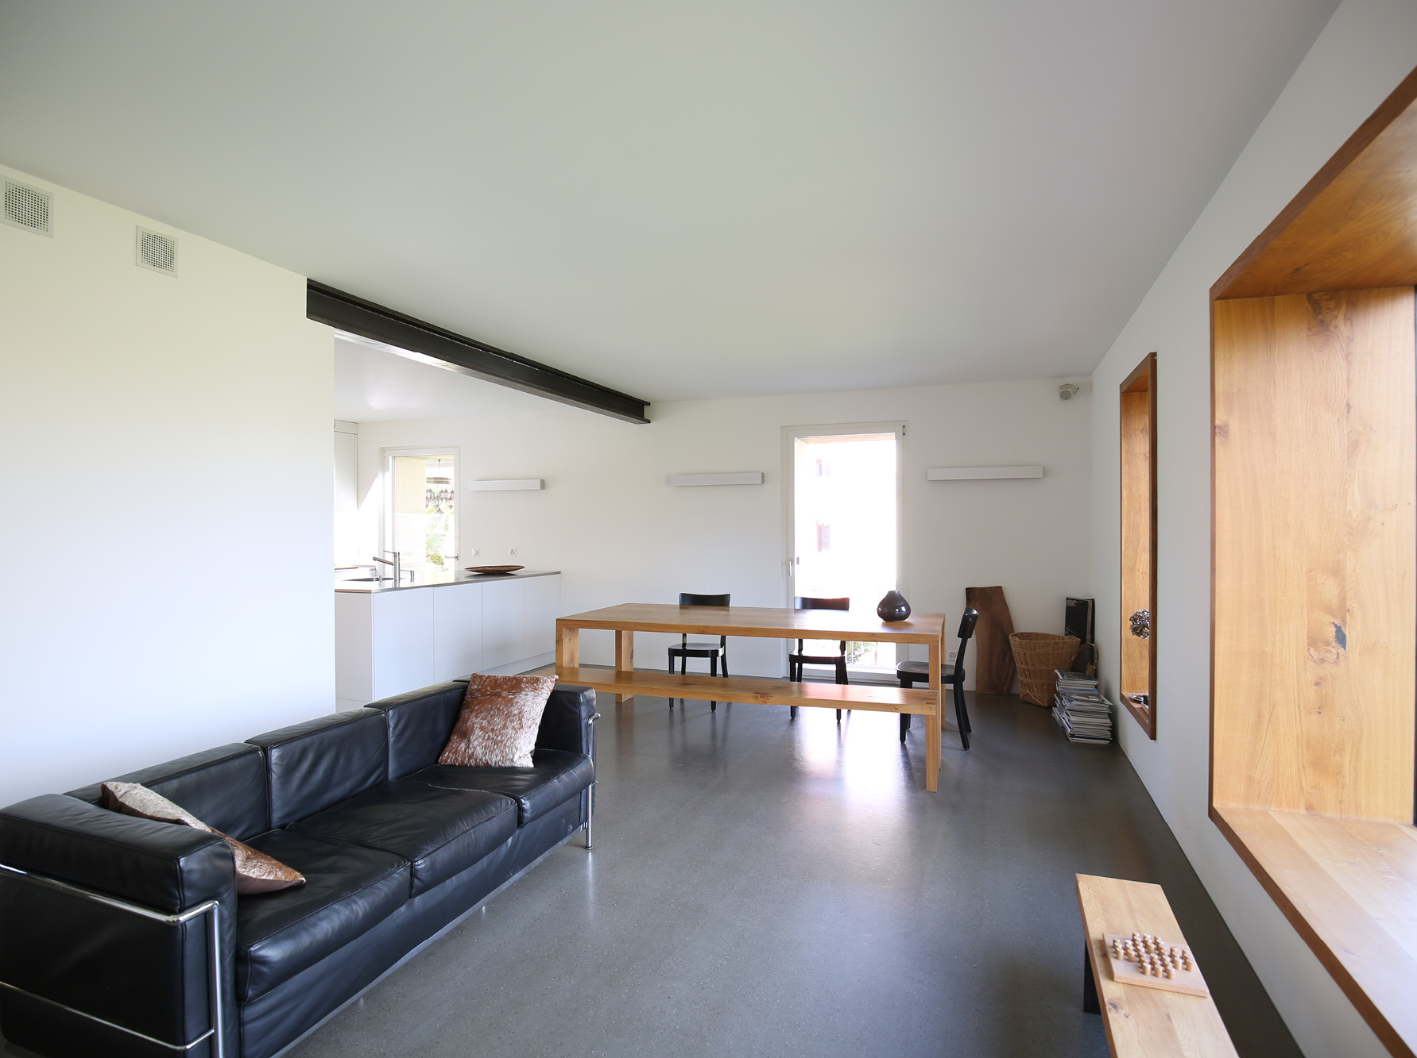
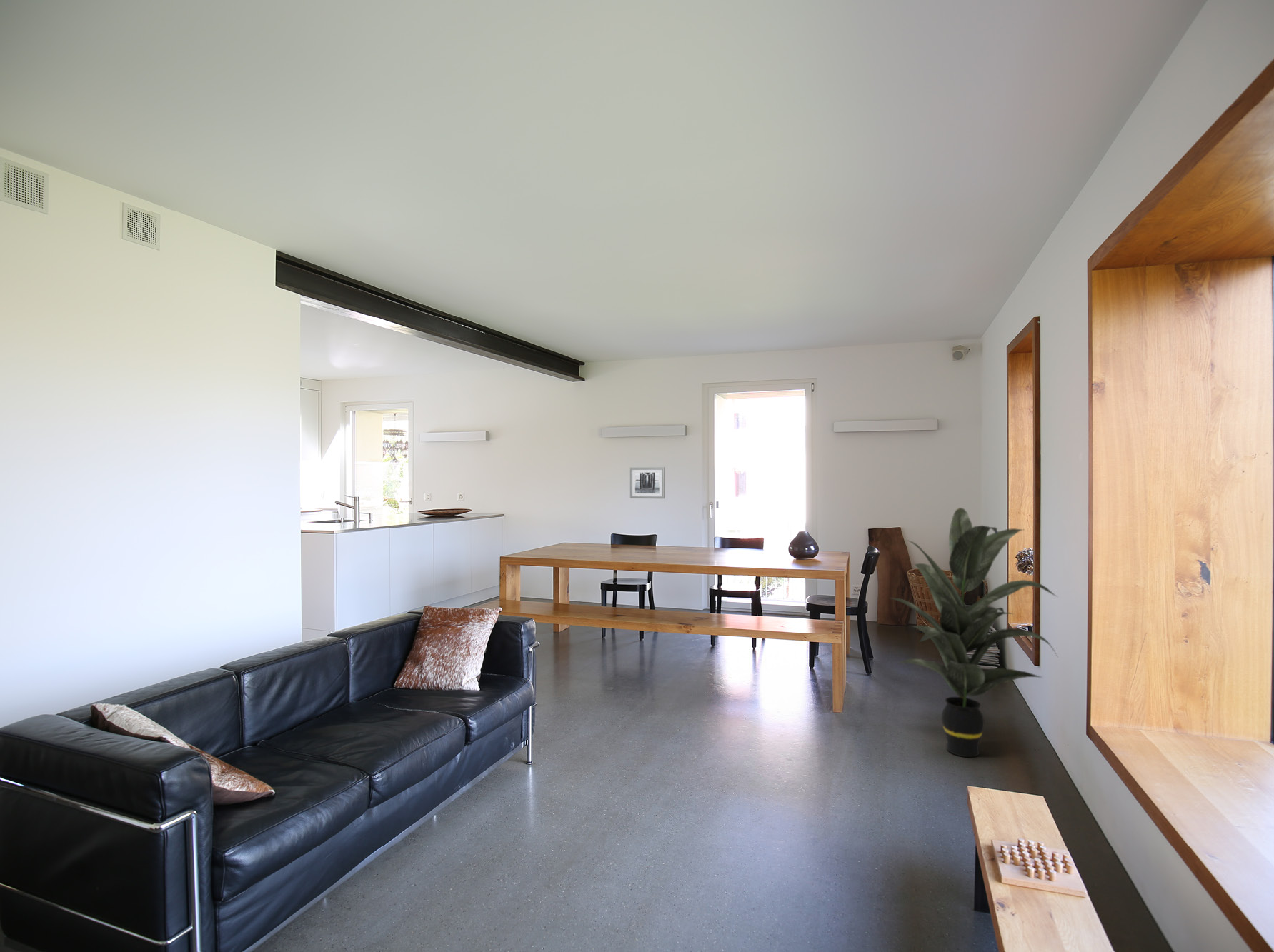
+ indoor plant (968, 628)
+ wall art (647, 483)
